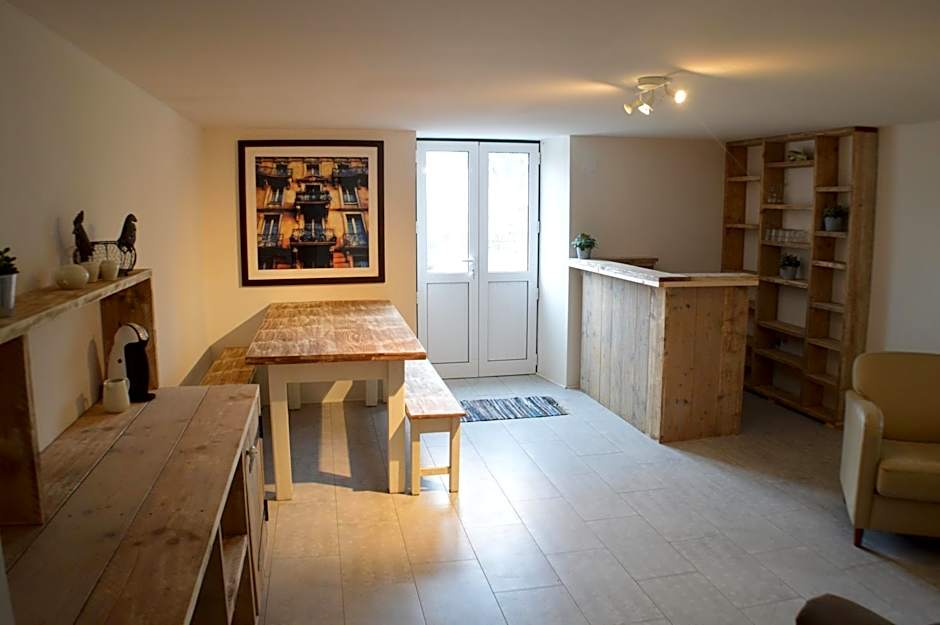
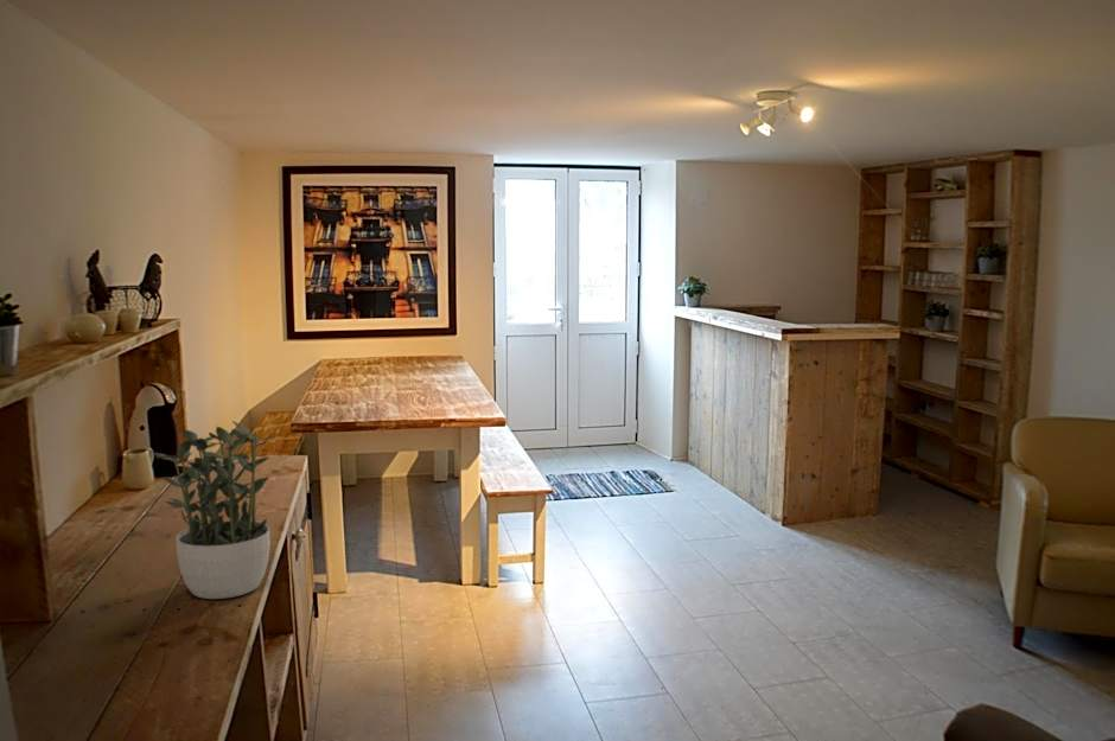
+ potted plant (218, 505)
